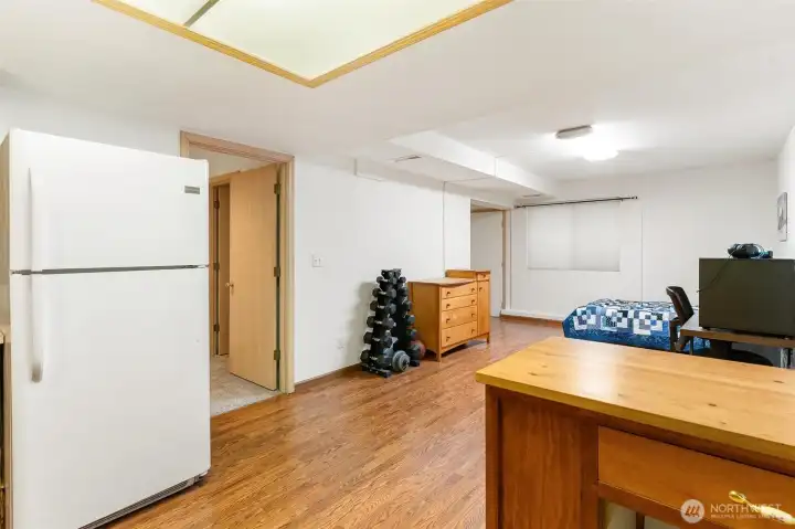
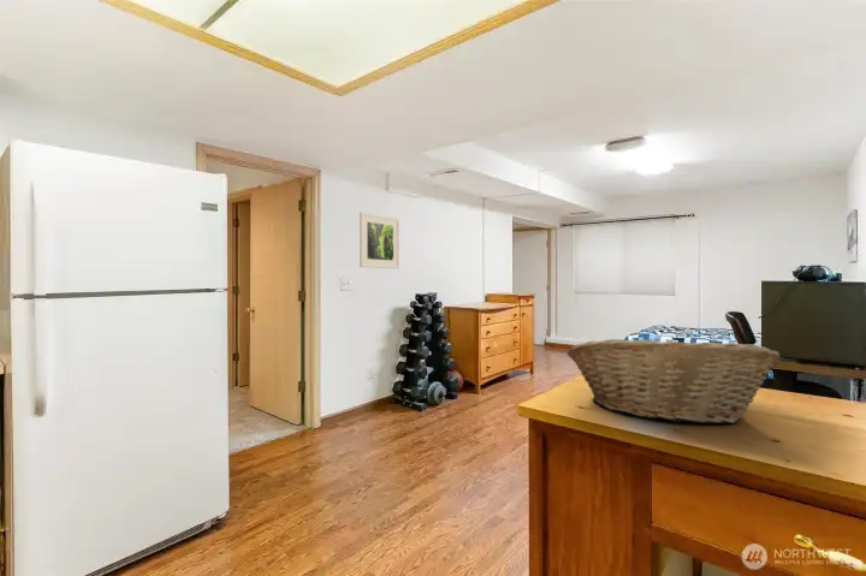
+ fruit basket (663, 370)
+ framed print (380, 242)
